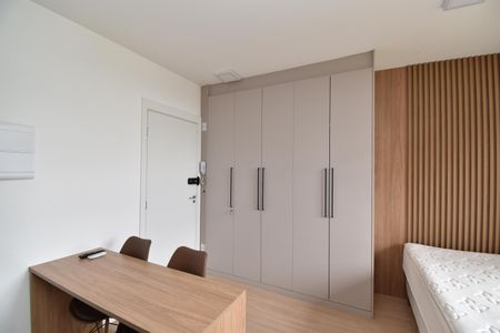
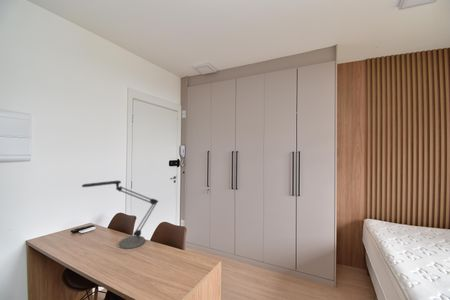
+ desk lamp (139, 224)
